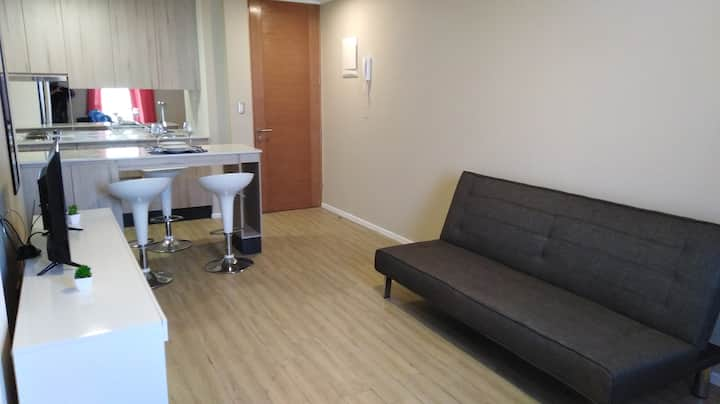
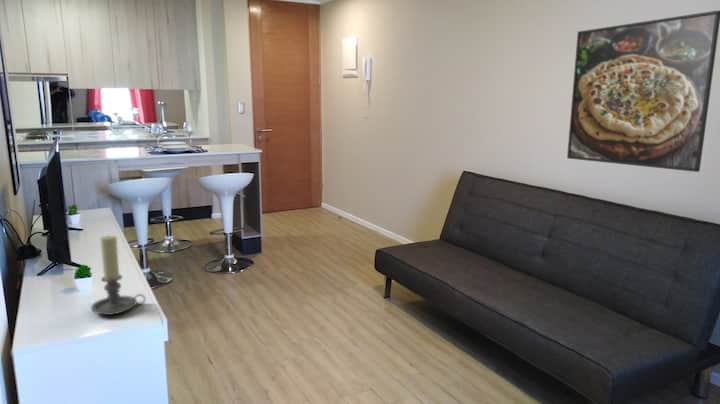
+ candle holder (116, 272)
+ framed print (633, 95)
